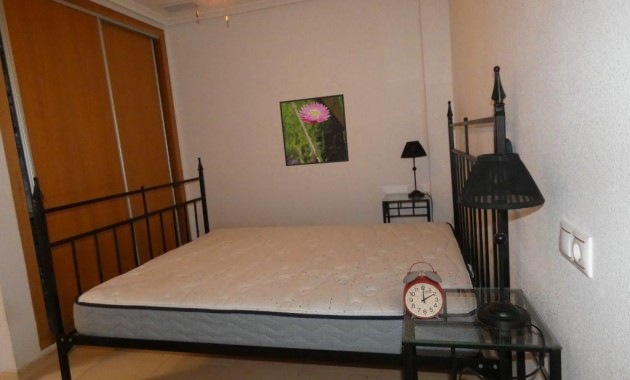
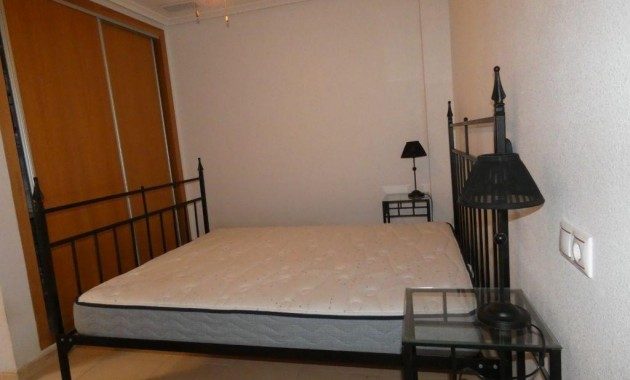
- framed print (313, 131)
- alarm clock (422, 289)
